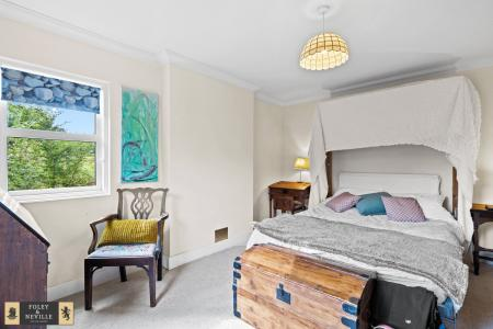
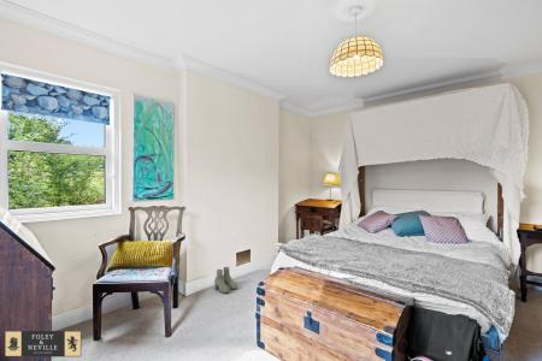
+ boots (225, 278)
